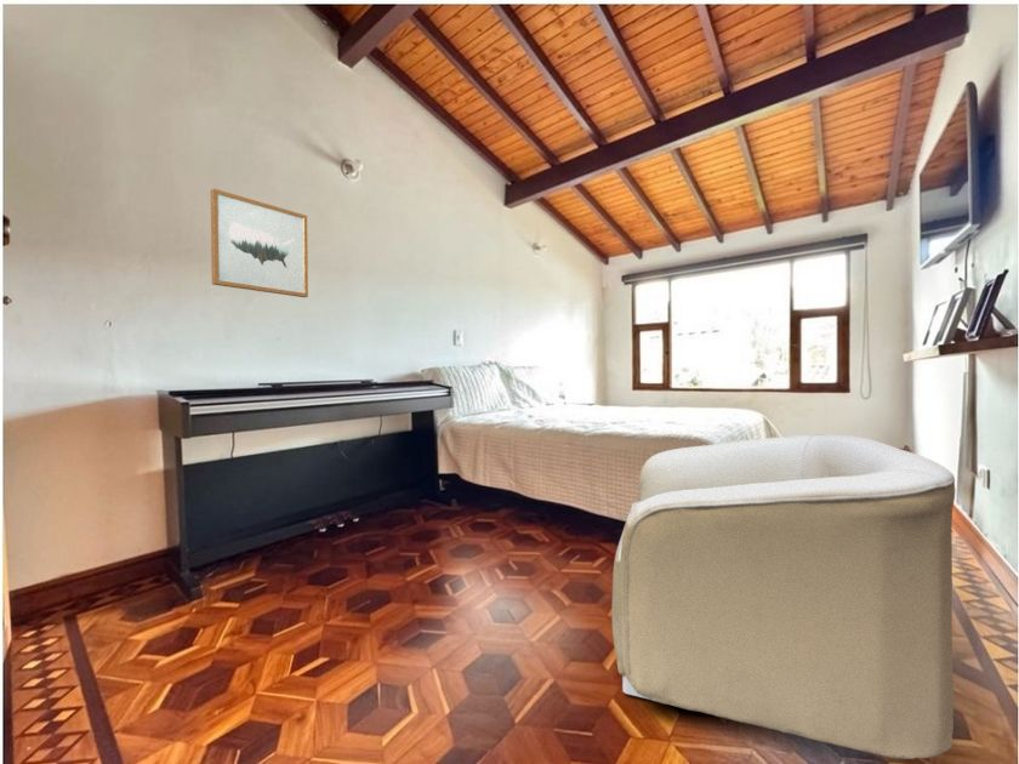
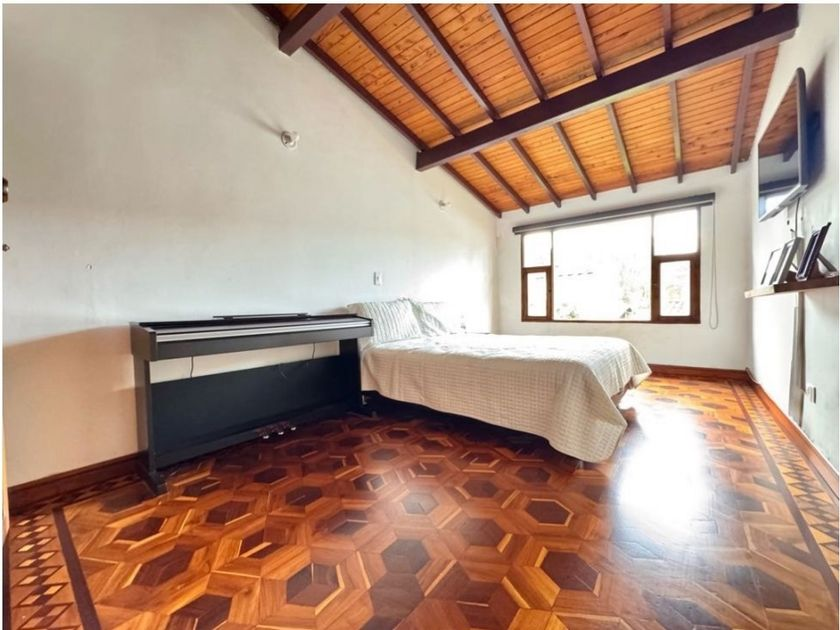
- wall art (262, 247)
- armchair (747, 545)
